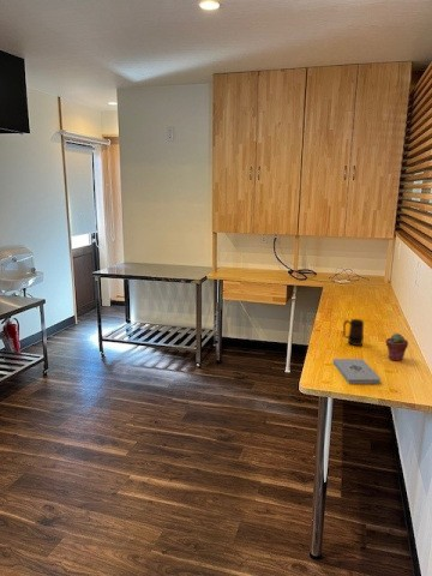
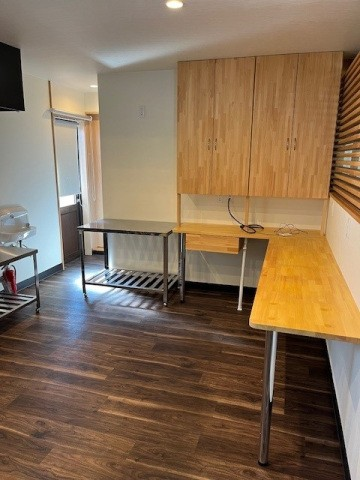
- mug (353, 331)
- notepad (355, 370)
- potted succulent (396, 346)
